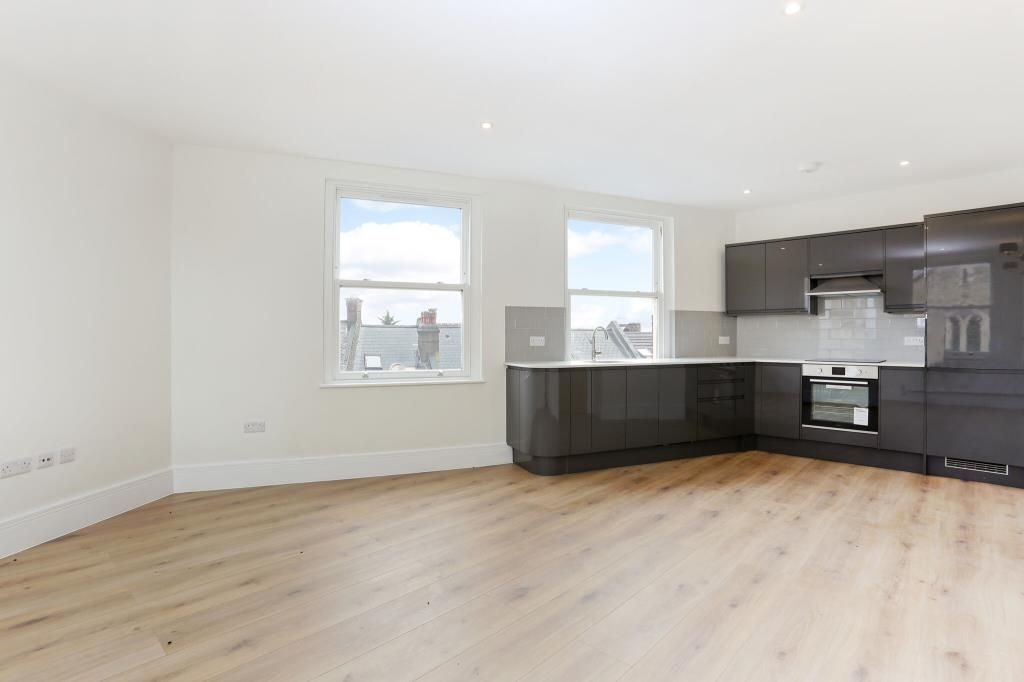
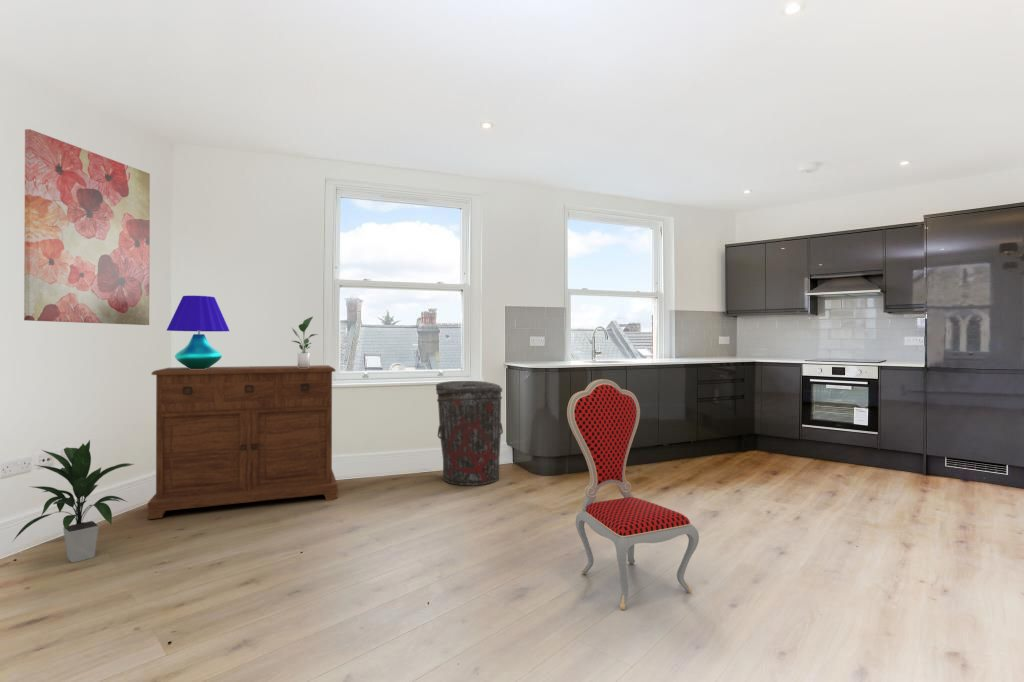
+ indoor plant (74, 499)
+ sideboard (250, 433)
+ trash can (468, 429)
+ table lamp (198, 332)
+ dining chair (628, 482)
+ potted plant (301, 342)
+ wall art (94, 238)
